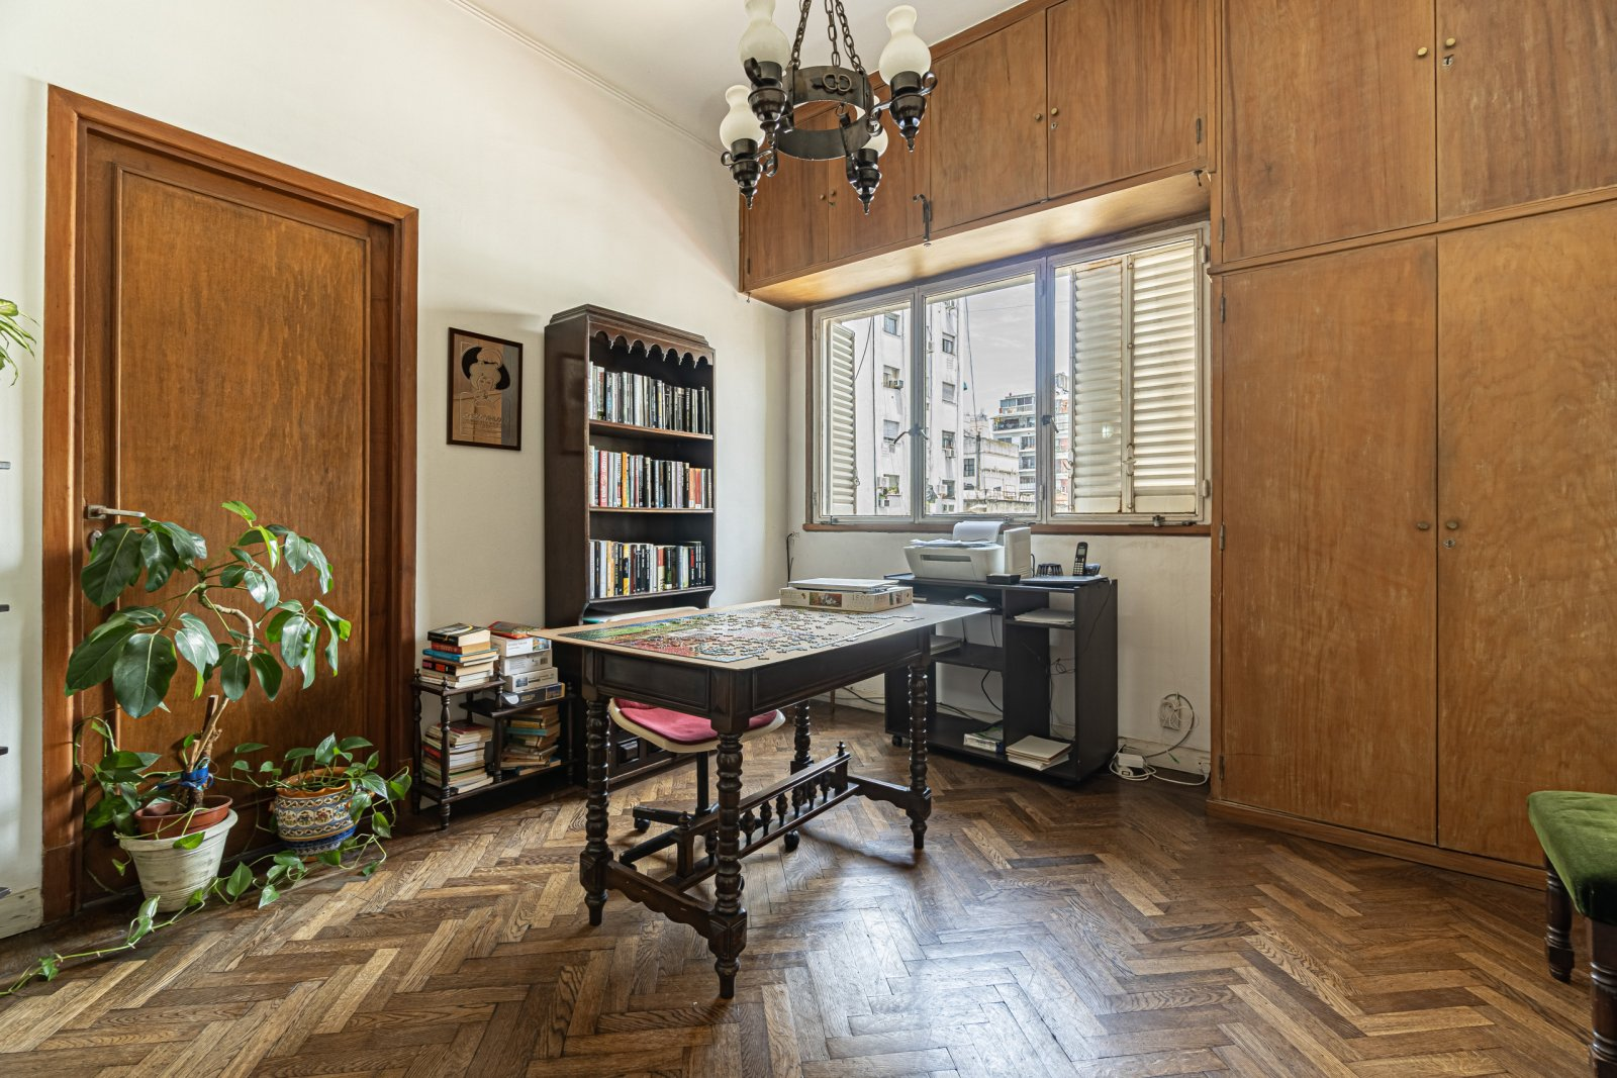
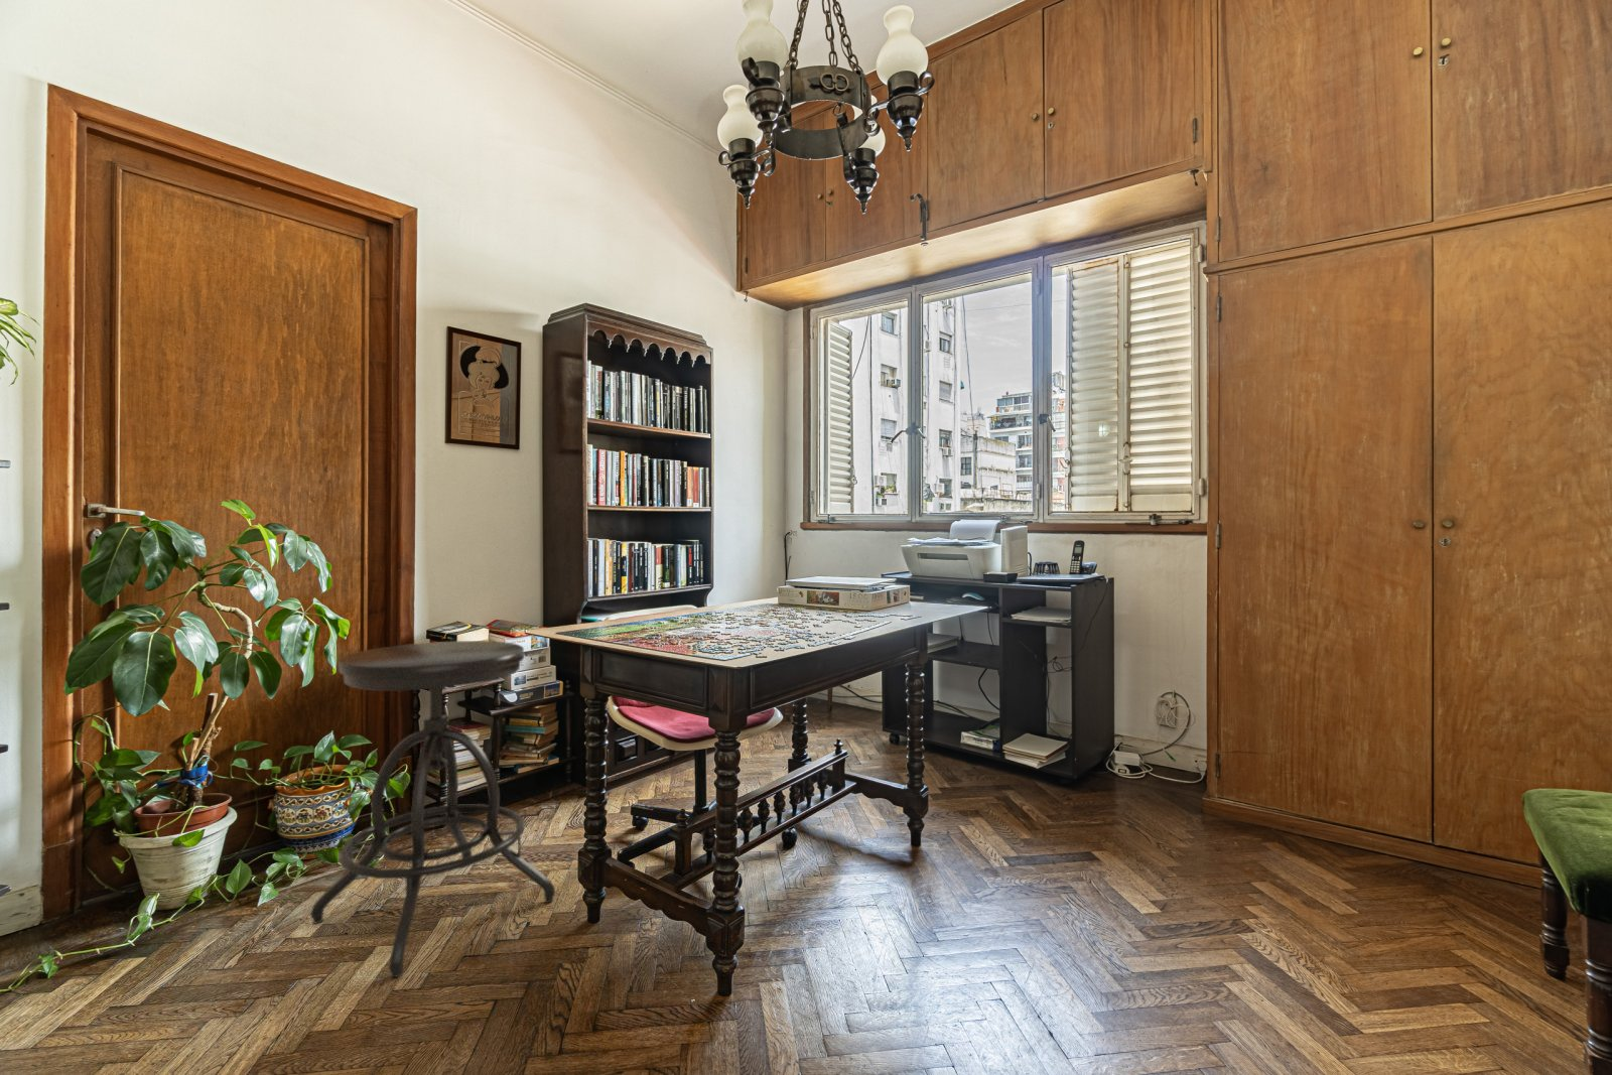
+ stool (426, 781)
